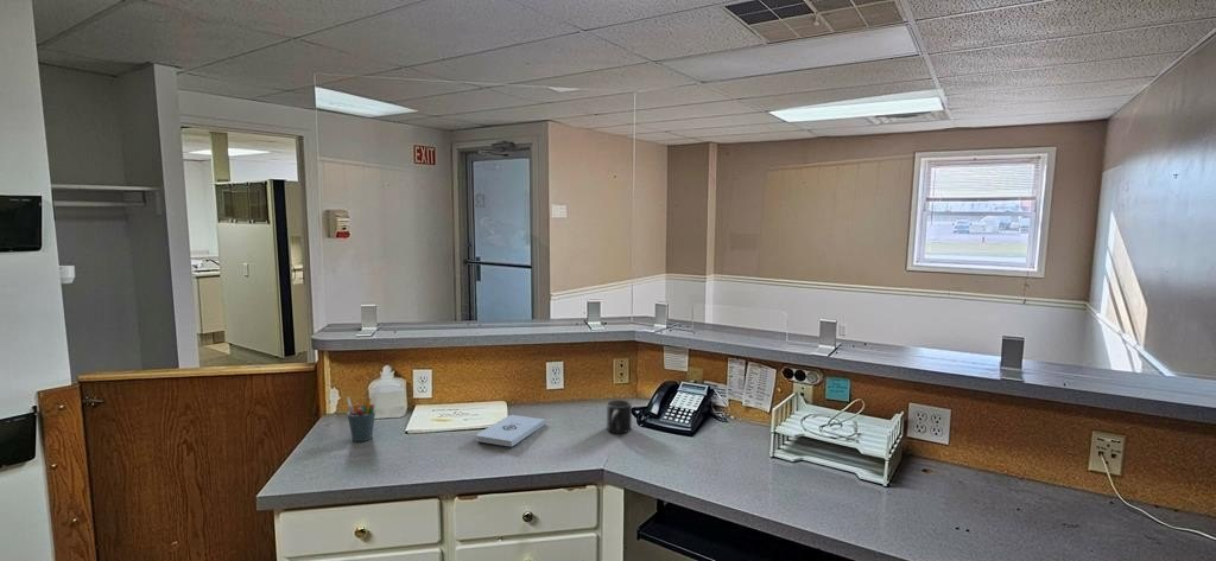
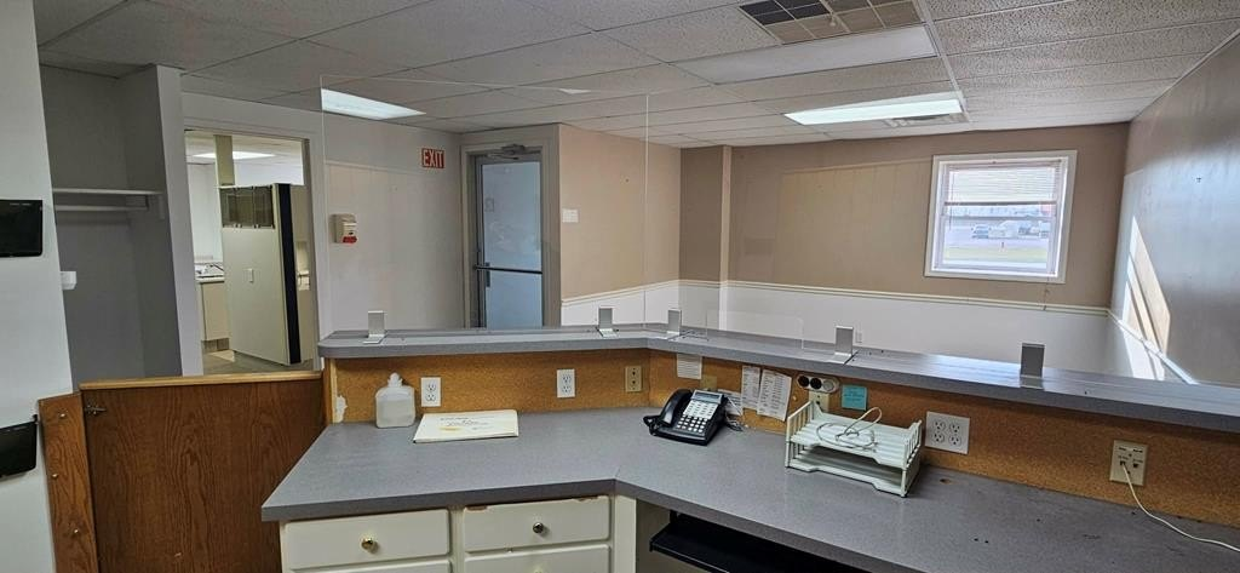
- notepad (511, 429)
- mug (616, 417)
- pen holder (361, 417)
